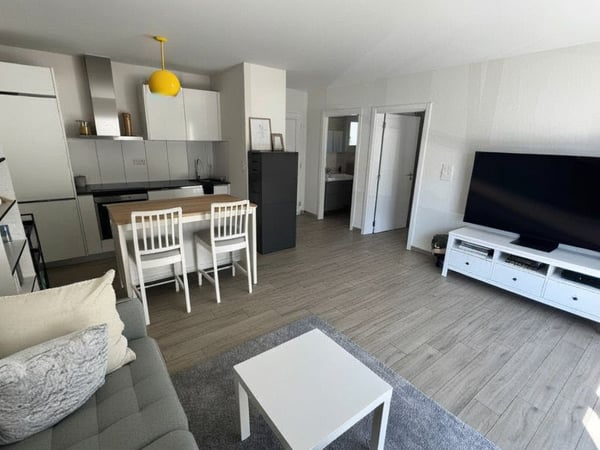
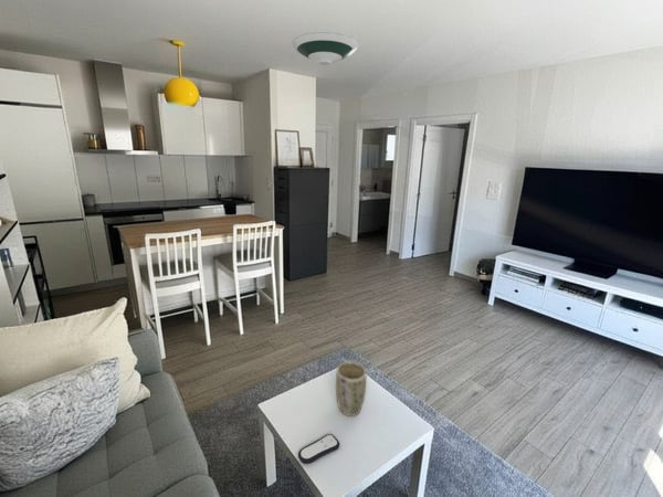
+ remote control (318, 448)
+ plant pot (350, 389)
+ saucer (325, 54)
